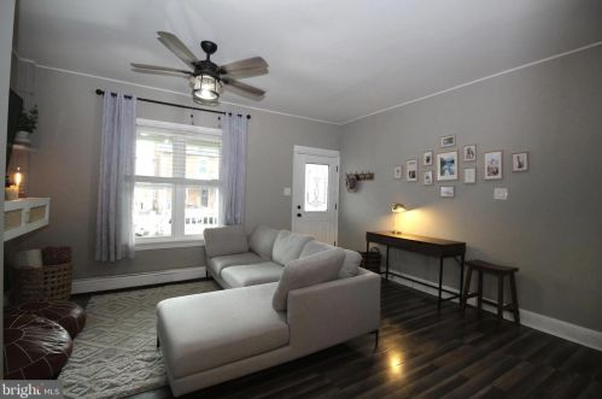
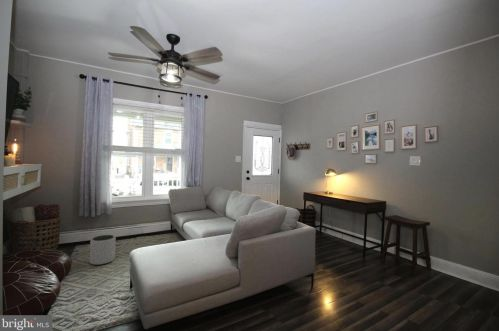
+ plant pot (102, 249)
